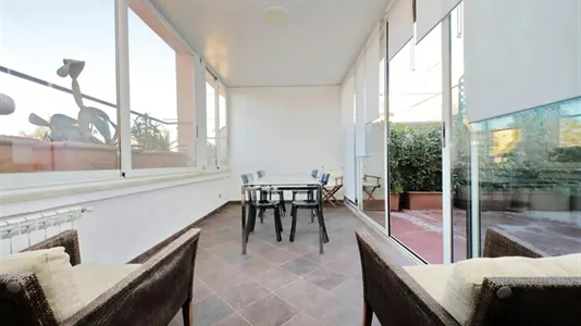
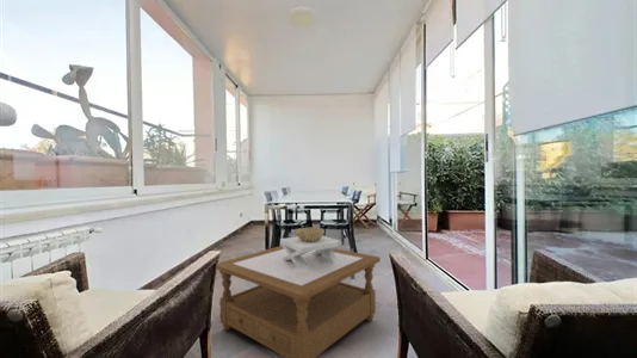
+ decorative bowl (310, 245)
+ coffee table (299, 292)
